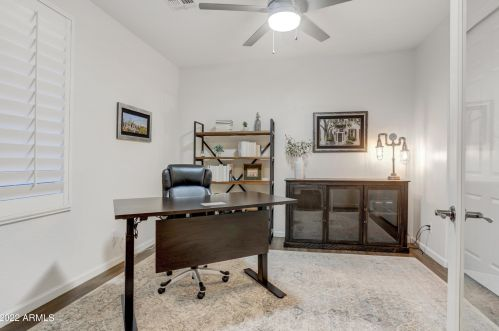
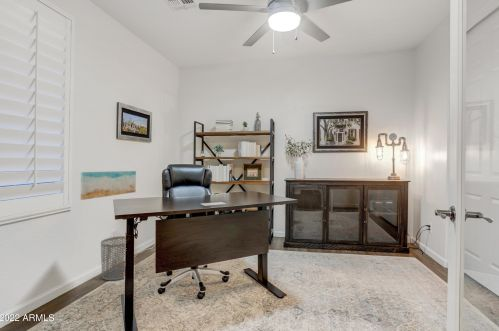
+ waste bin (117, 257)
+ wall art (111, 183)
